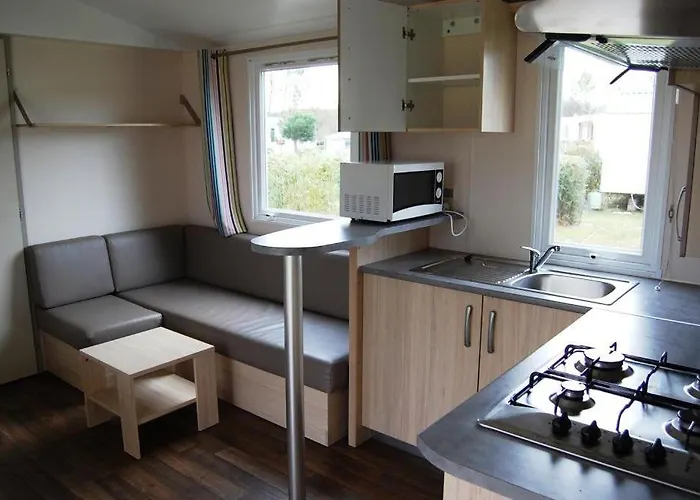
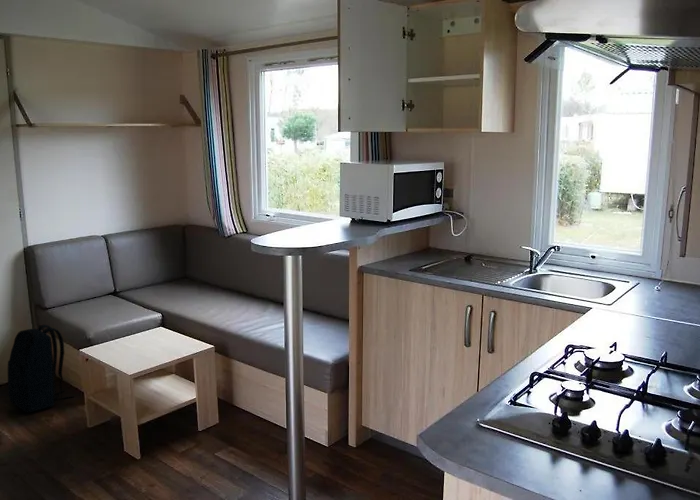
+ backpack (39, 364)
